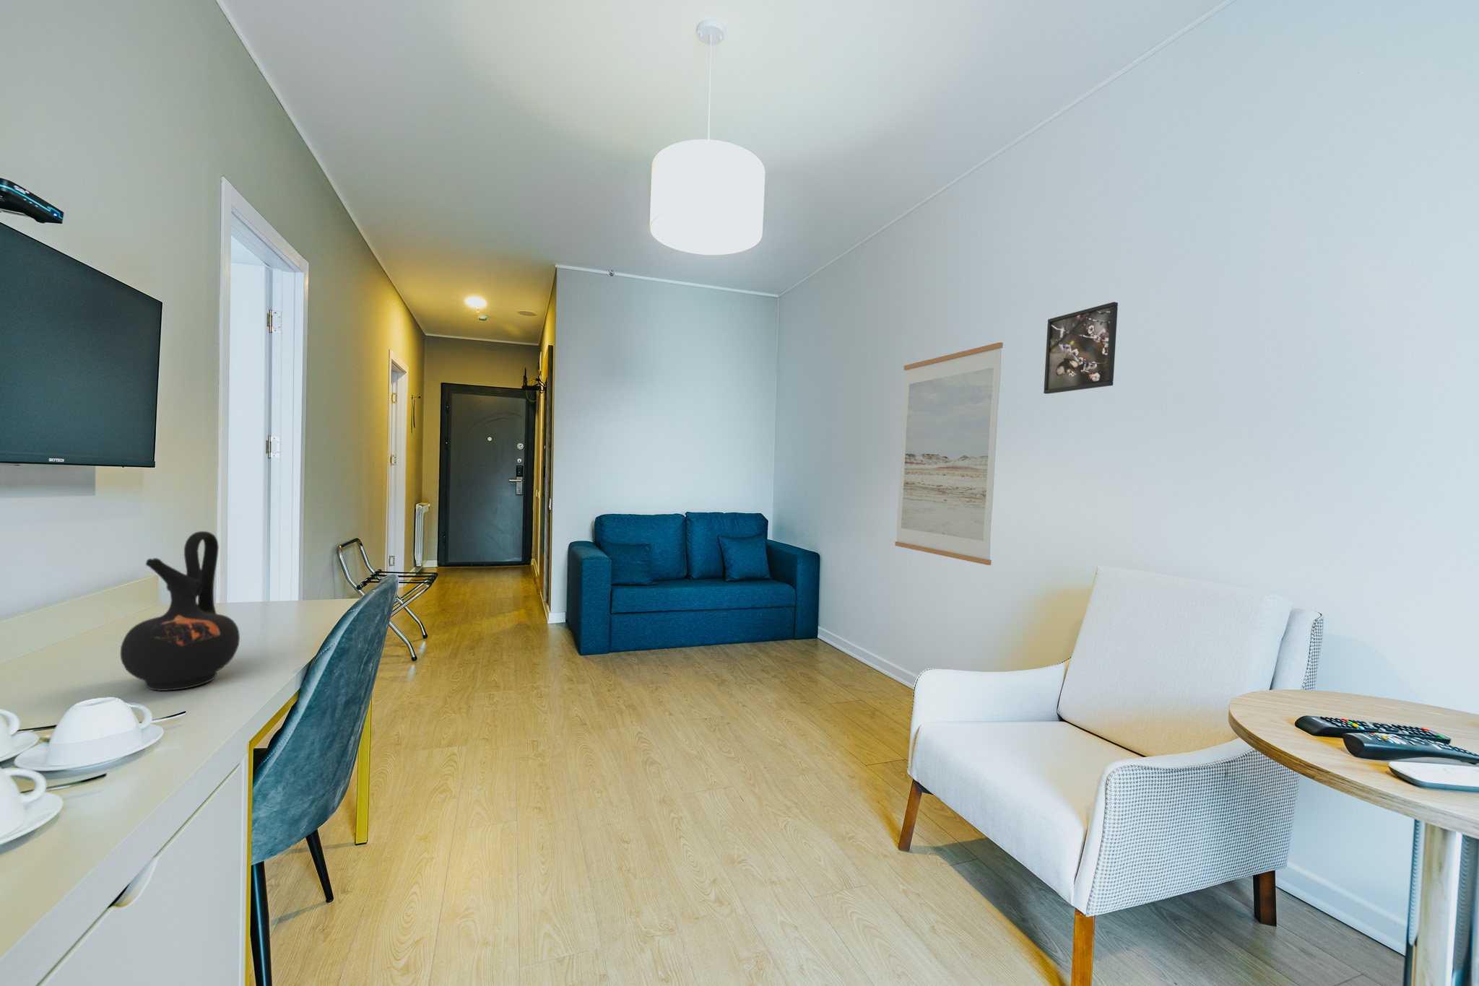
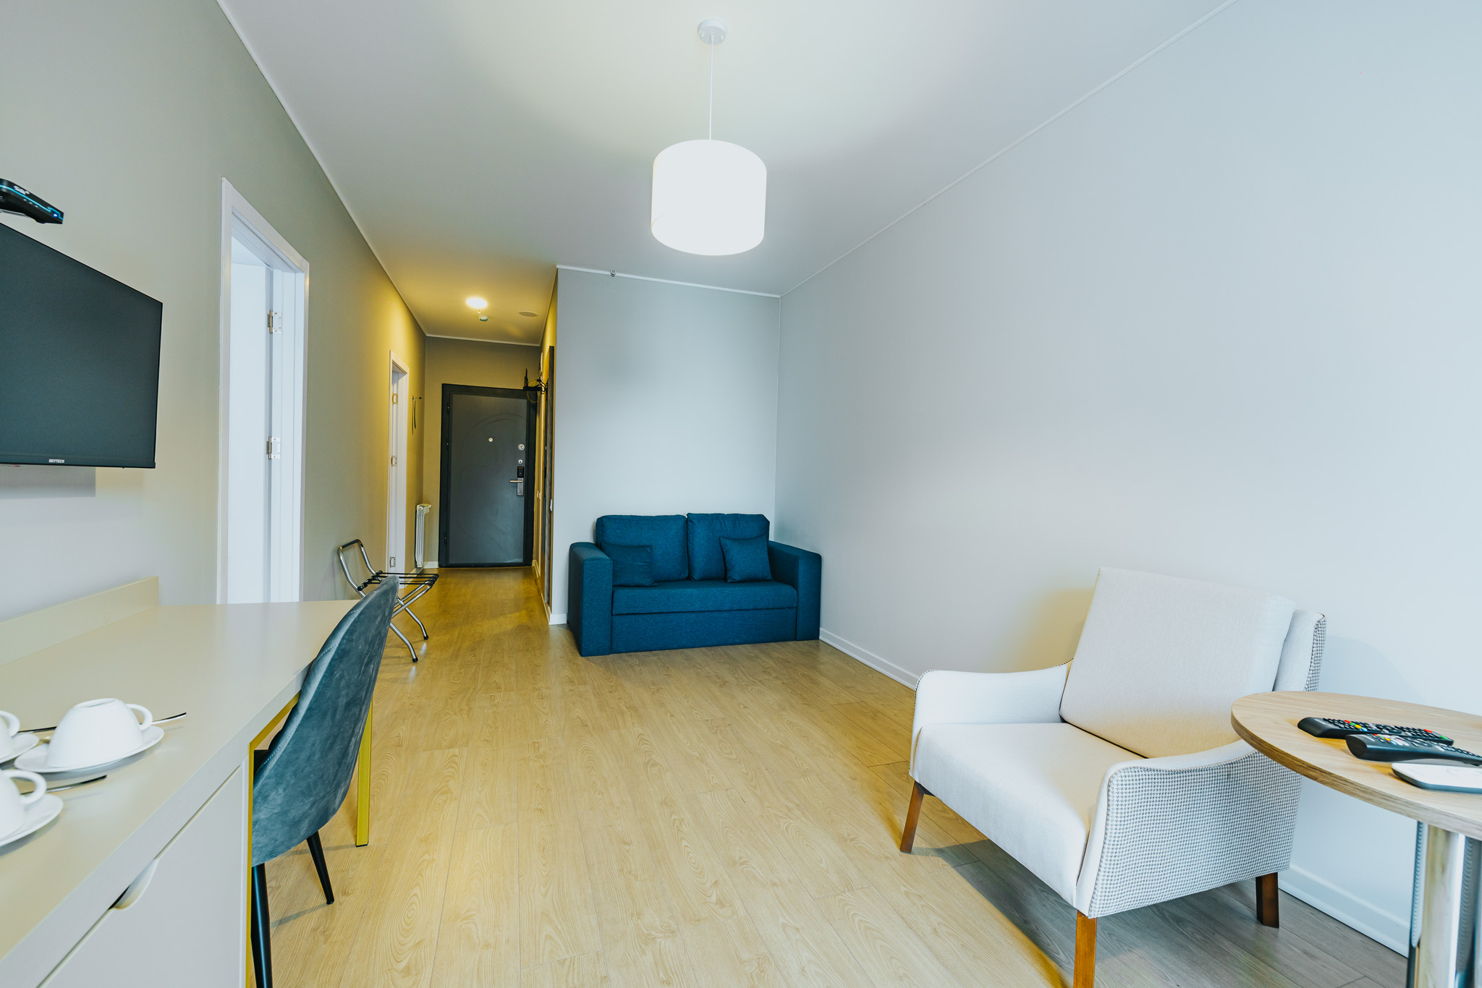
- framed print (1078, 350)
- ceramic jug (184, 607)
- wall art (942, 454)
